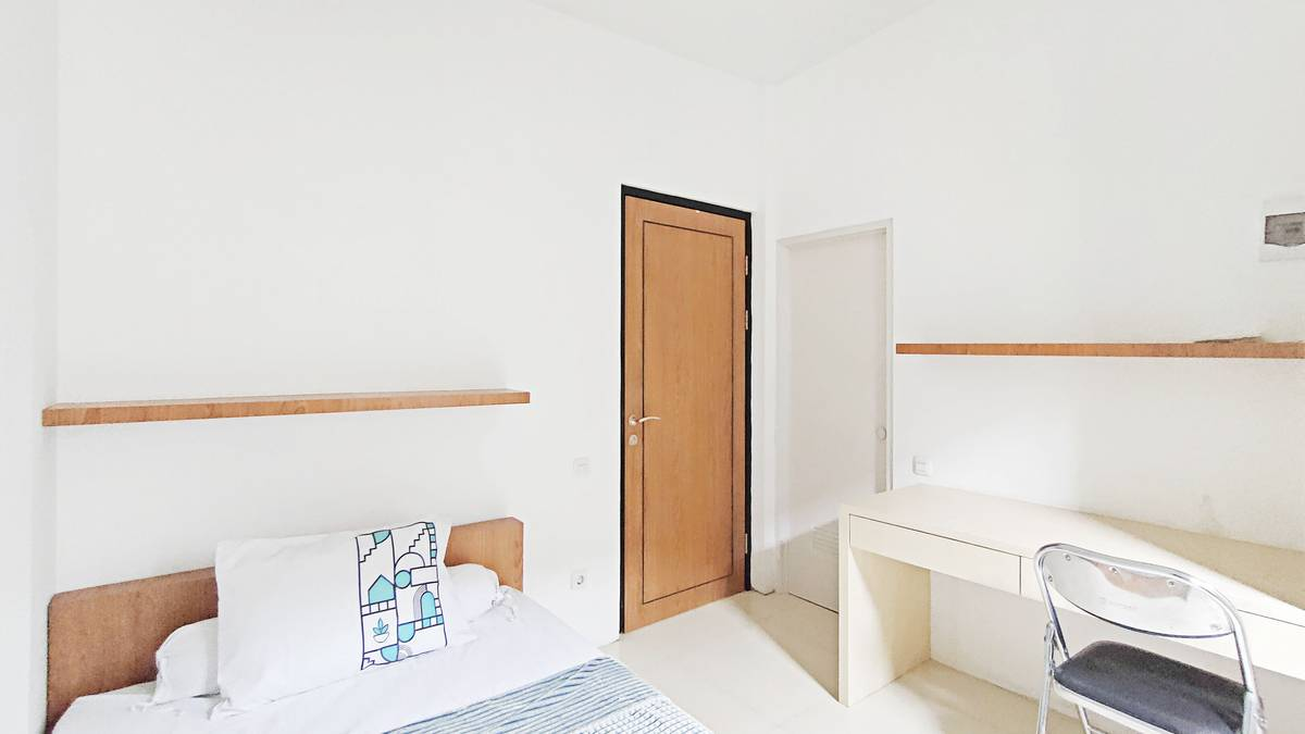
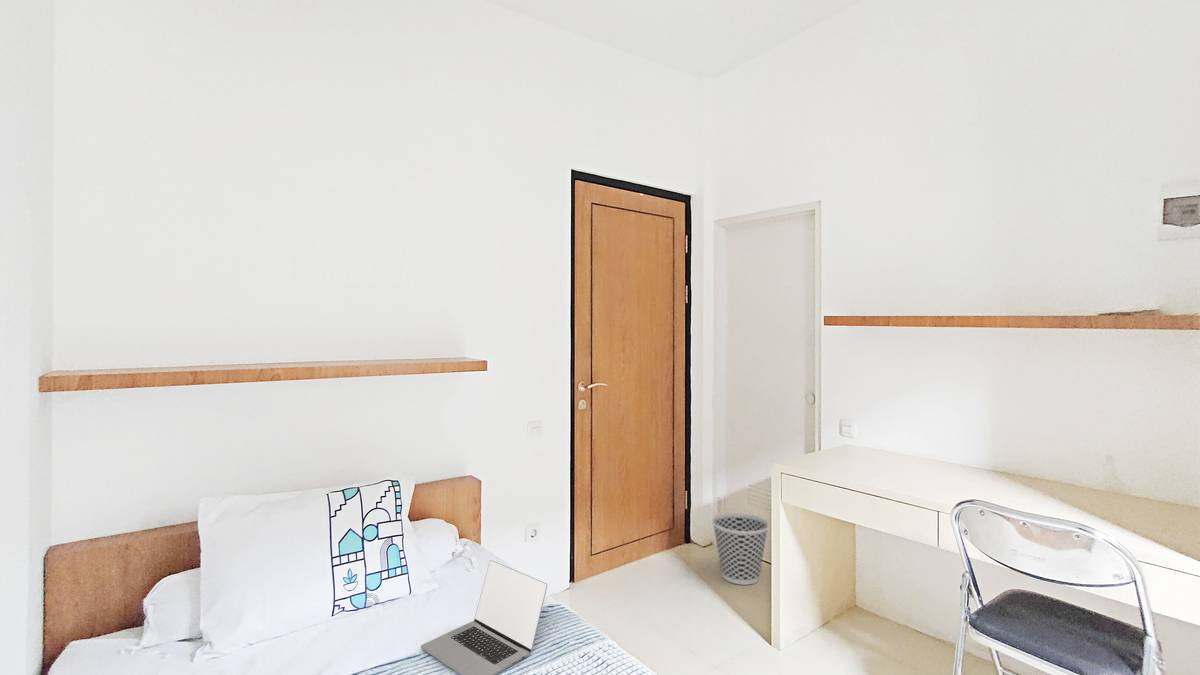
+ wastebasket (740, 549)
+ laptop (484, 616)
